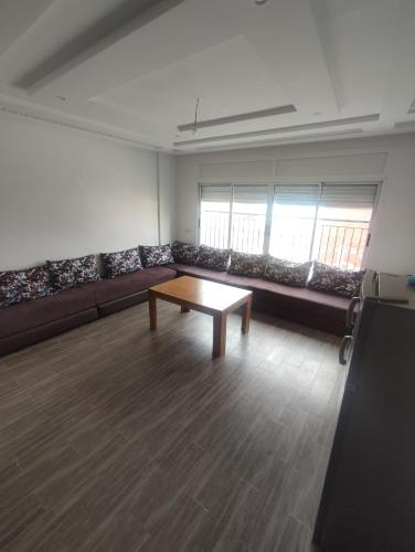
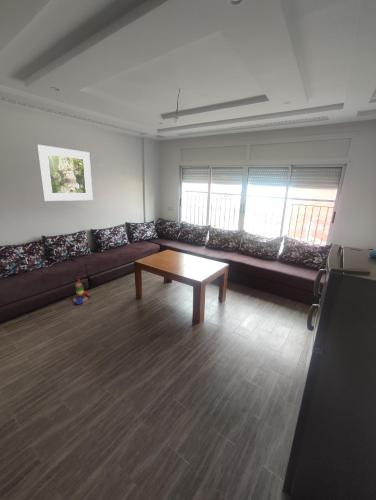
+ stacking toy (81, 289)
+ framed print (68, 175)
